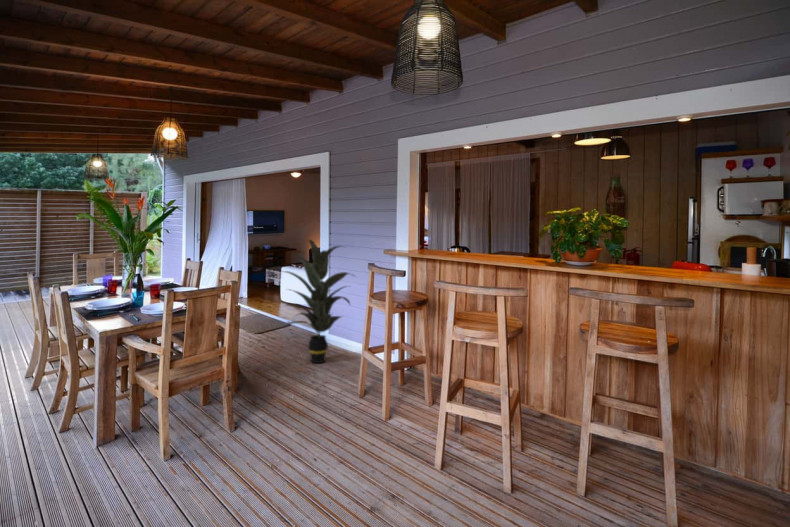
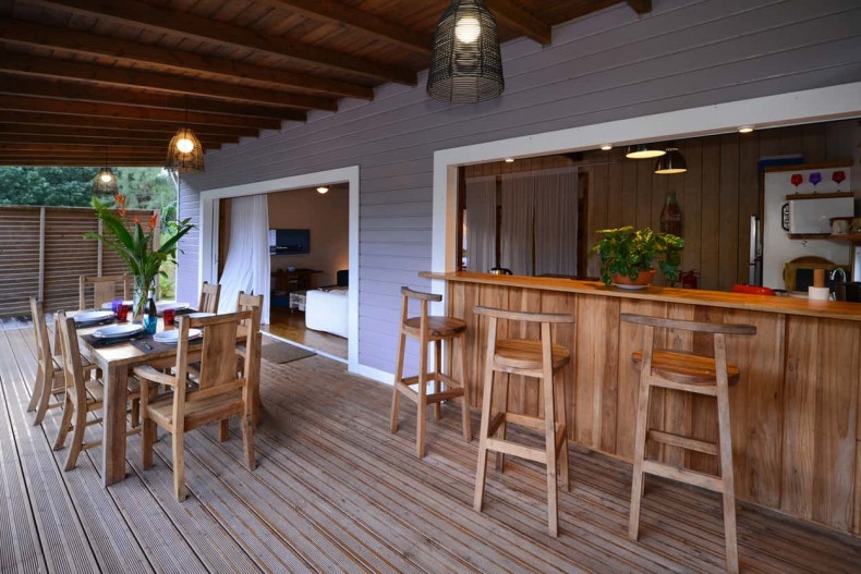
- indoor plant (318, 299)
